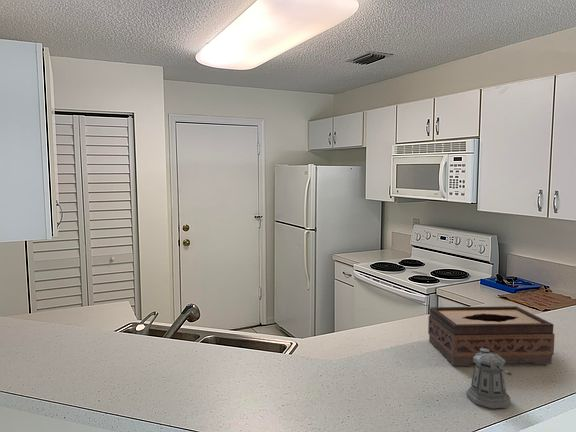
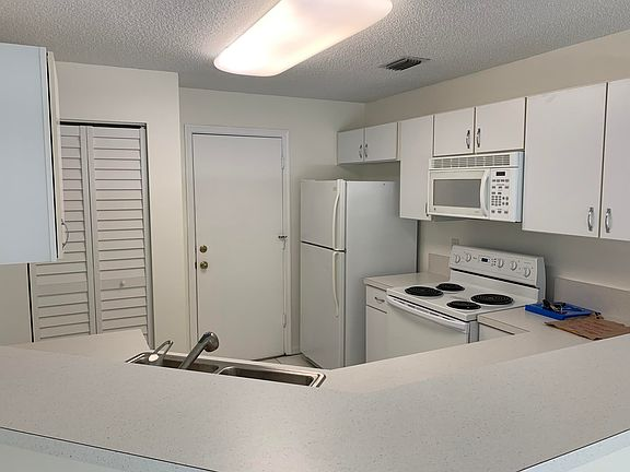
- pepper shaker (490, 377)
- tissue box (487, 333)
